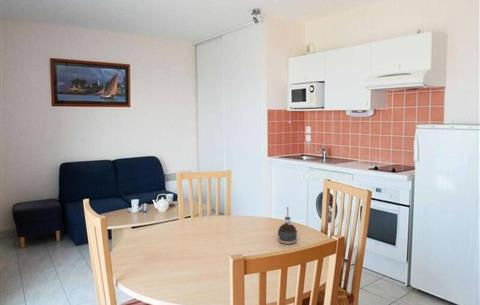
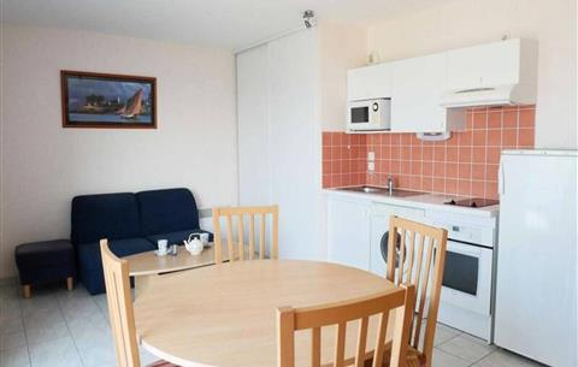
- candle (287, 224)
